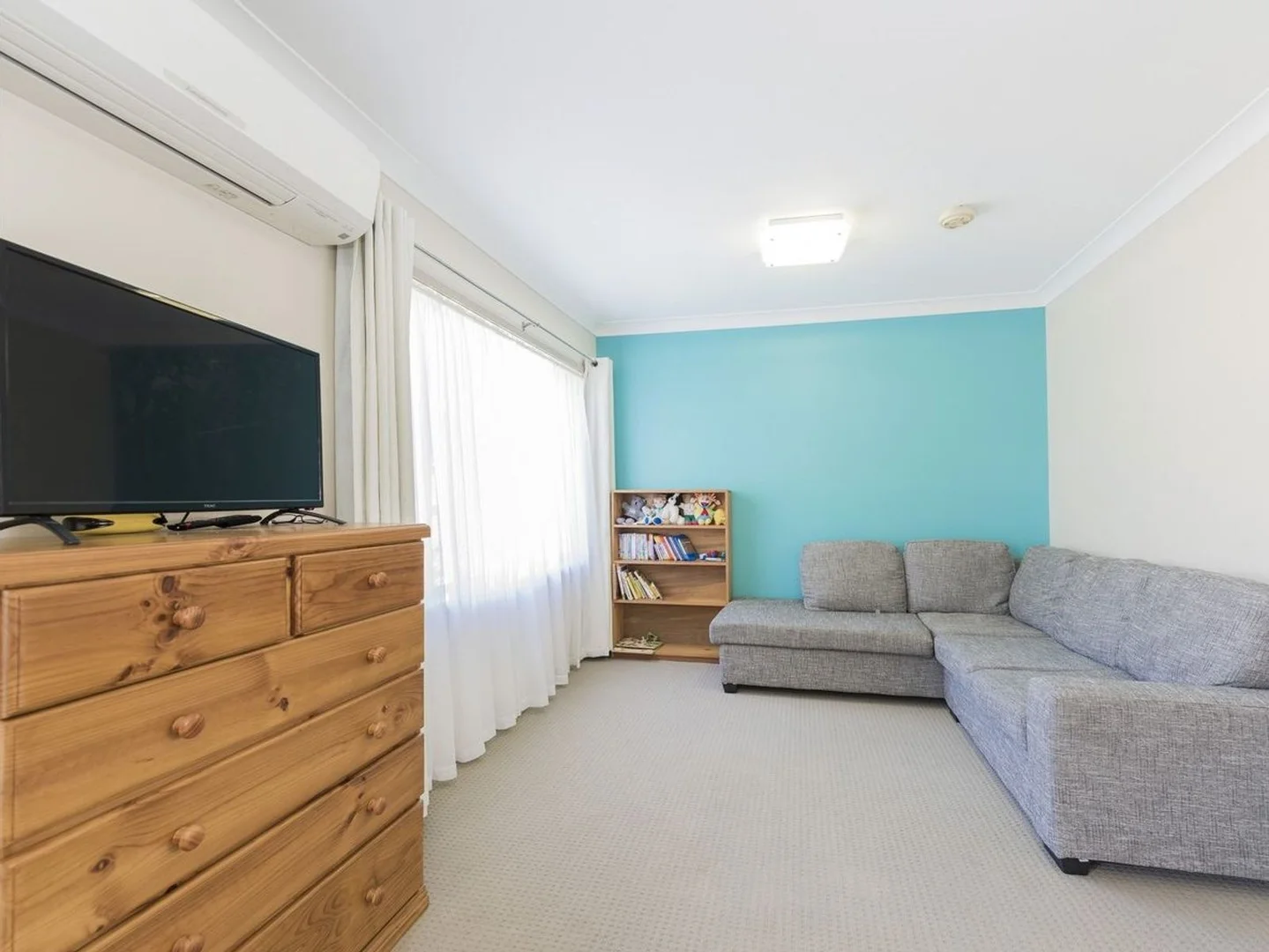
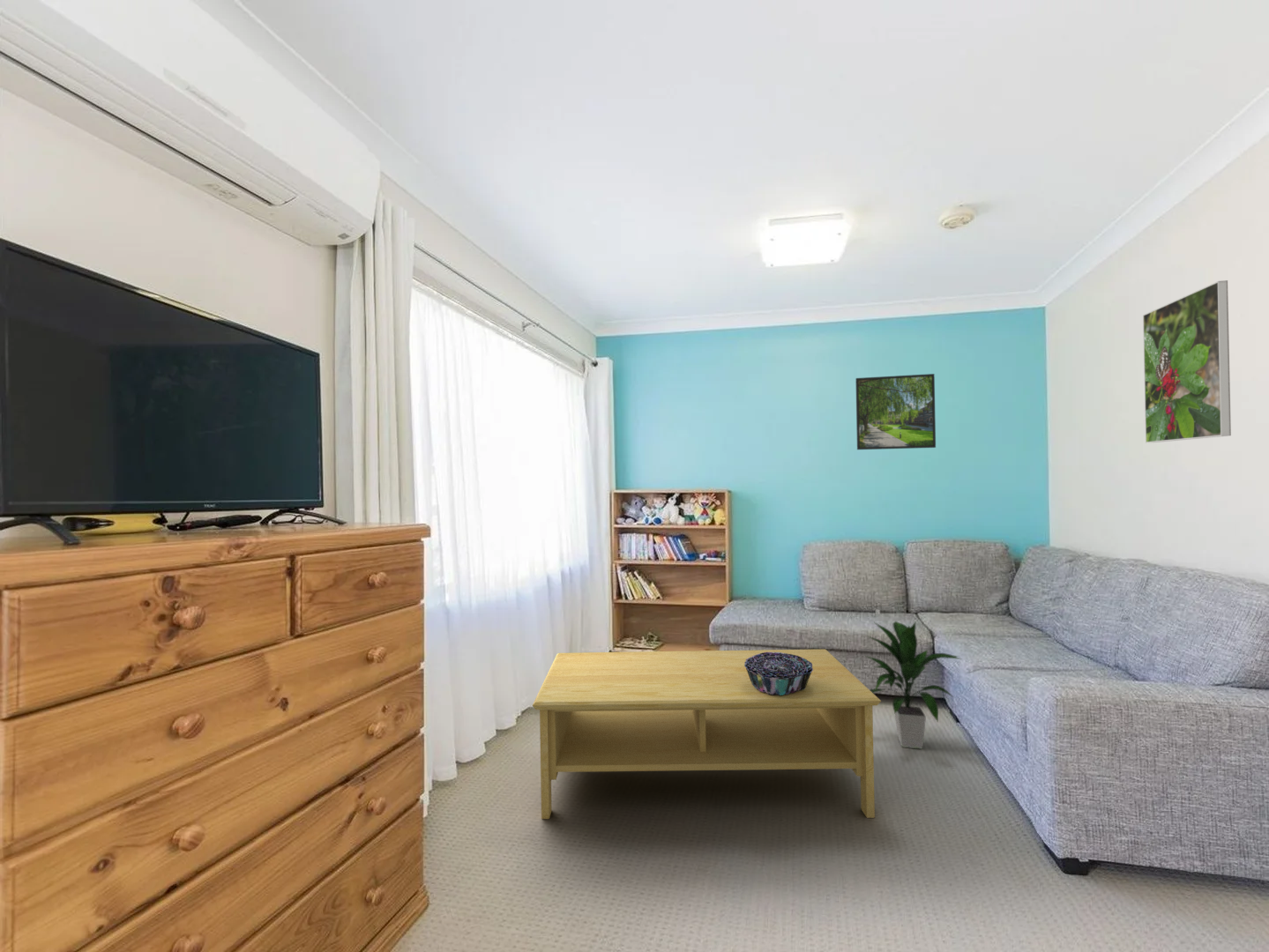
+ decorative bowl (778, 675)
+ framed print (1183, 369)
+ coffee table (698, 725)
+ indoor plant (903, 680)
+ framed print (894, 412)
